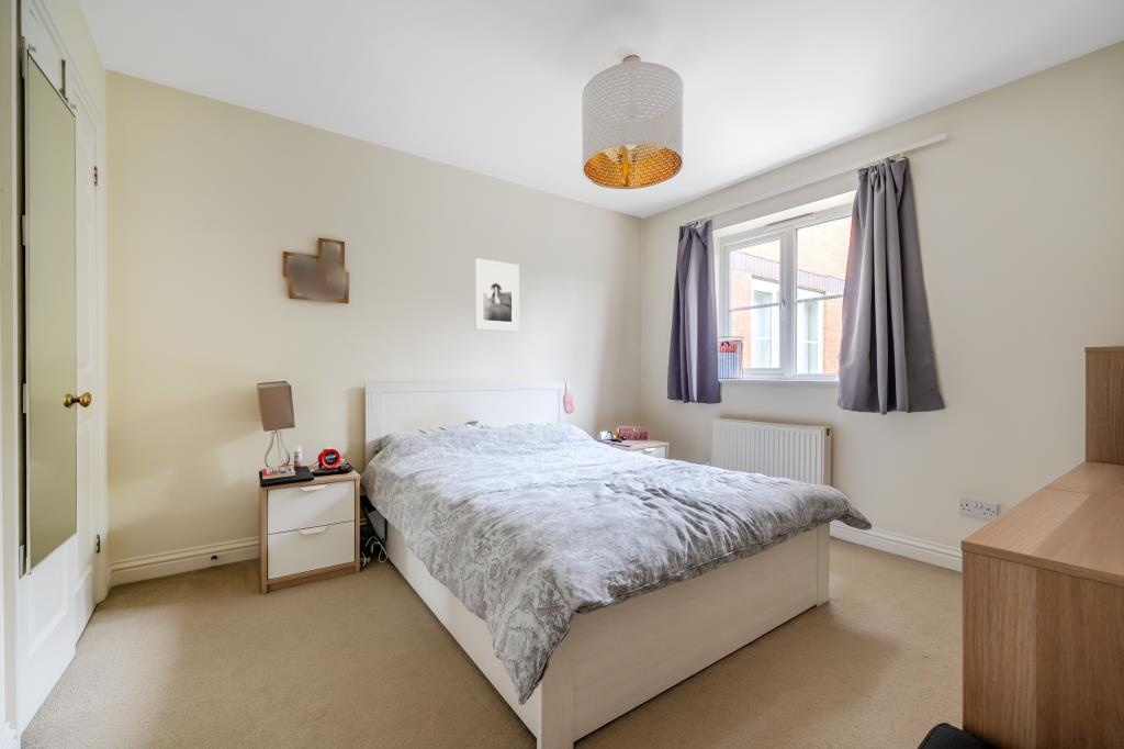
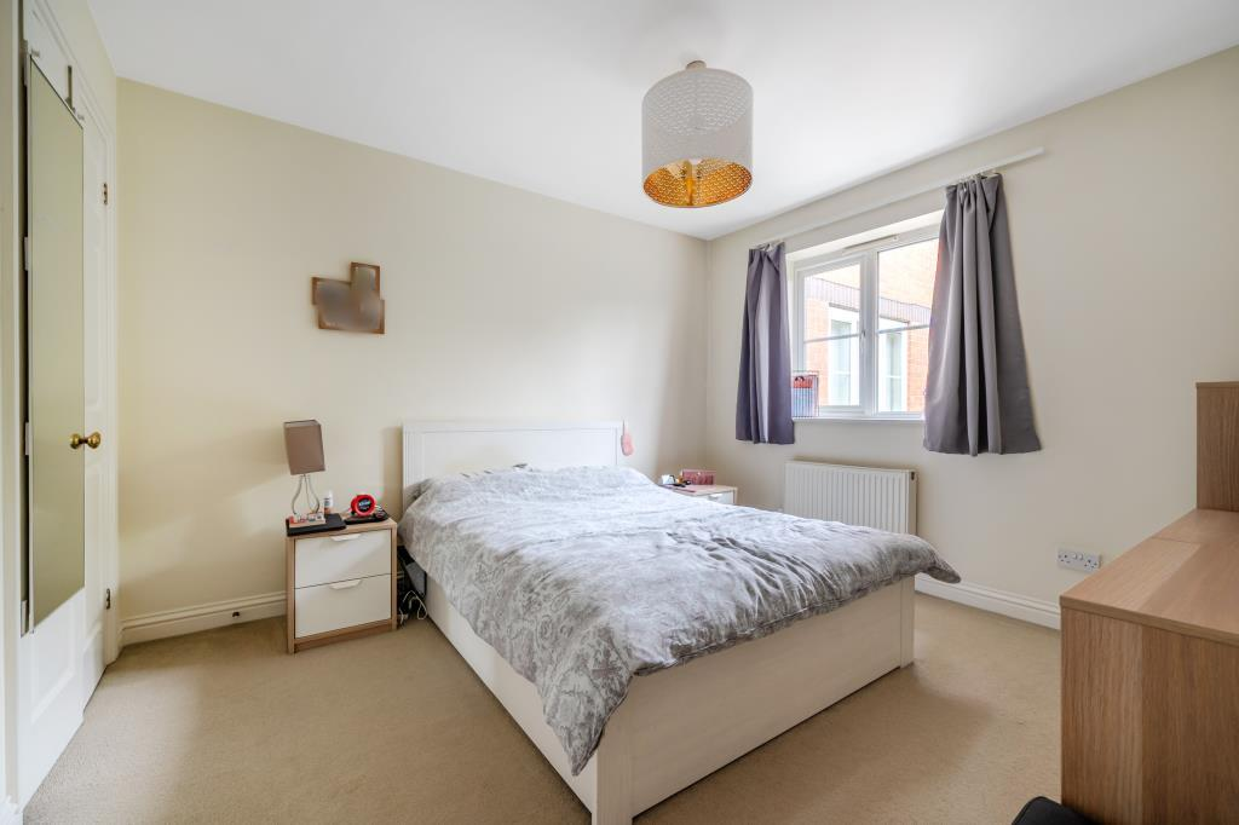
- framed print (497, 295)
